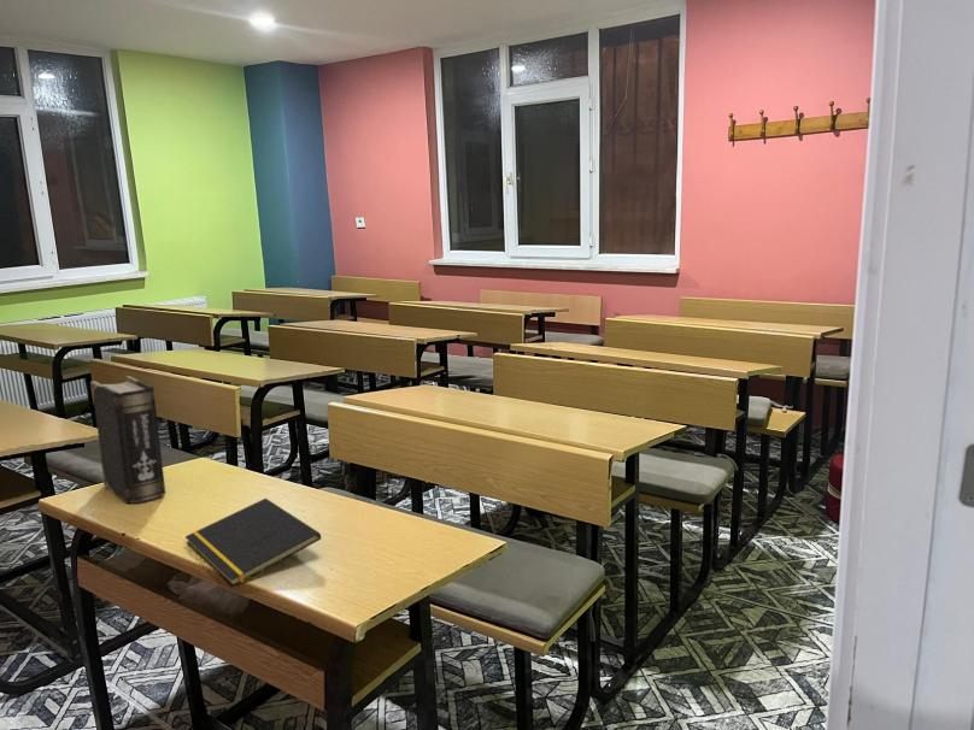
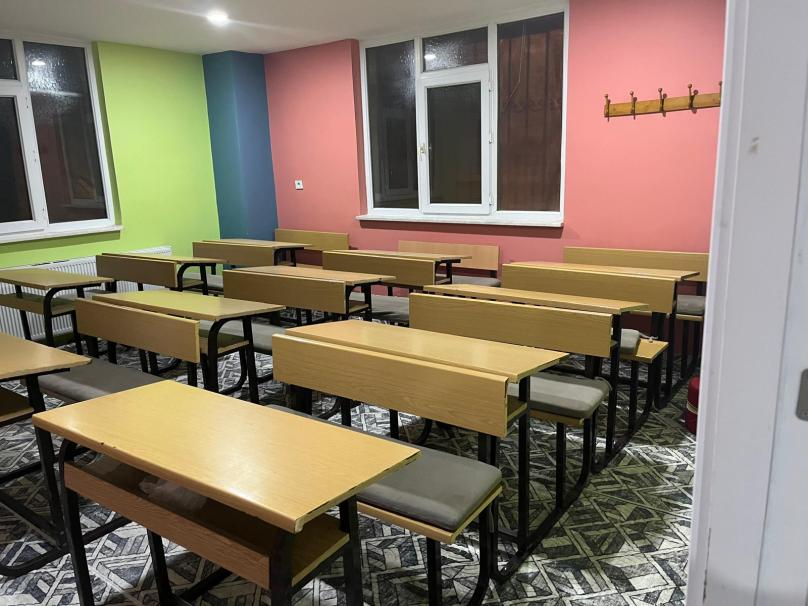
- book (127, 437)
- notepad (251, 537)
